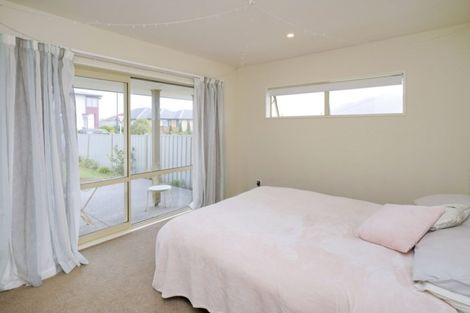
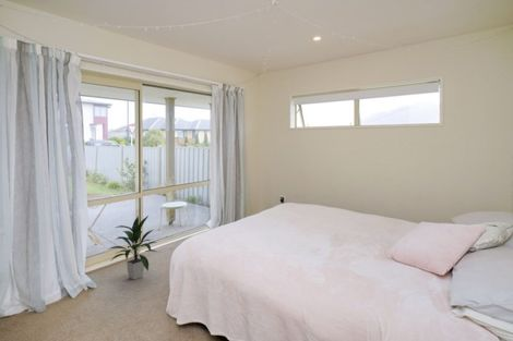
+ indoor plant (135, 247)
